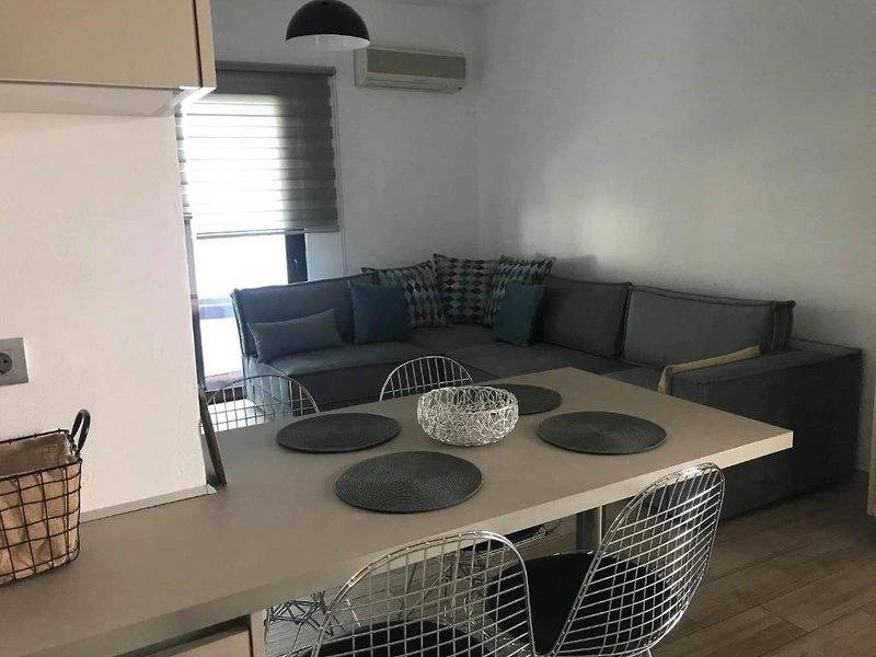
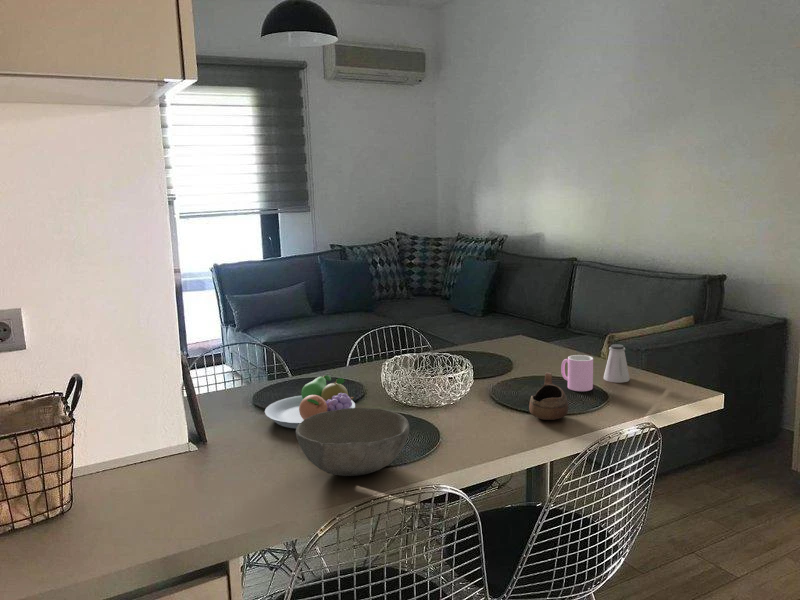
+ saltshaker (616, 362)
+ bowl (353, 446)
+ cup (550, 396)
+ fruit bowl (312, 398)
+ cup (575, 371)
